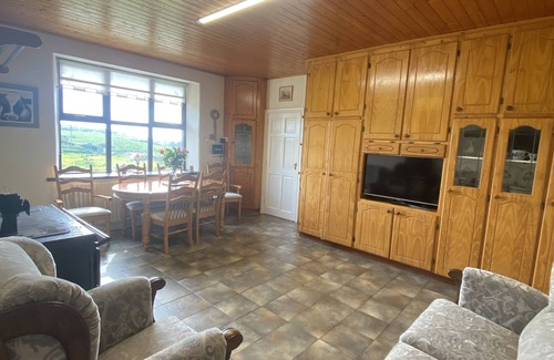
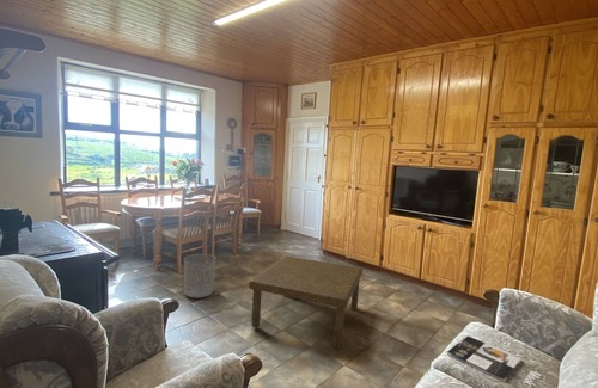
+ magazine (494, 361)
+ waste bin (199, 275)
+ coffee table (309, 295)
